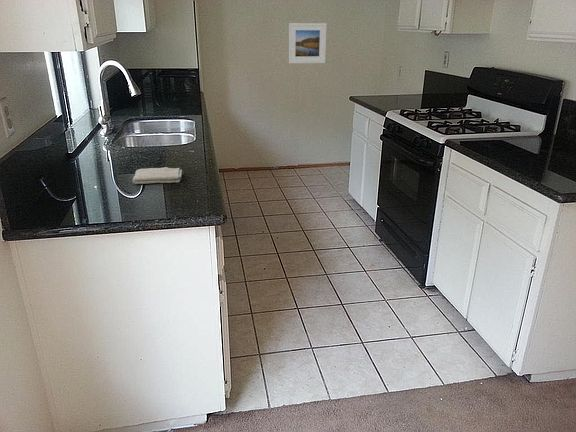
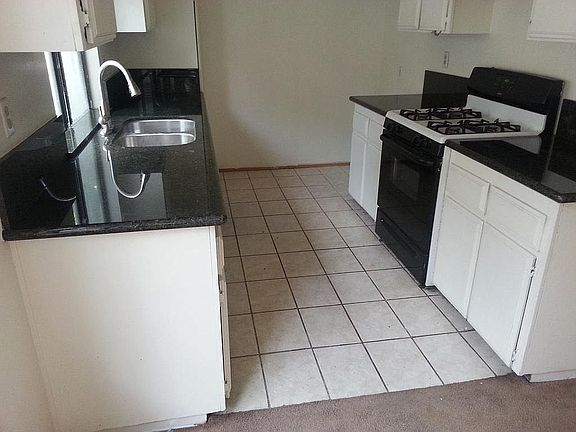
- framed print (307, 43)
- washcloth (158, 175)
